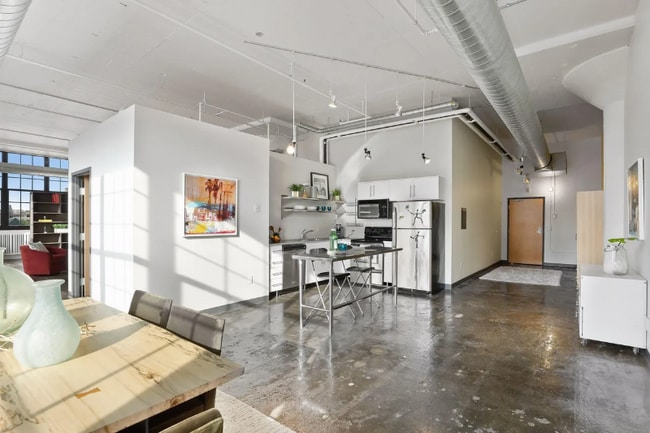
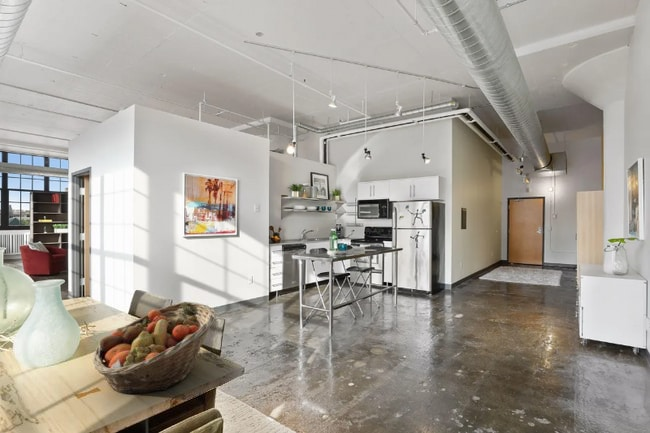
+ fruit basket (157, 342)
